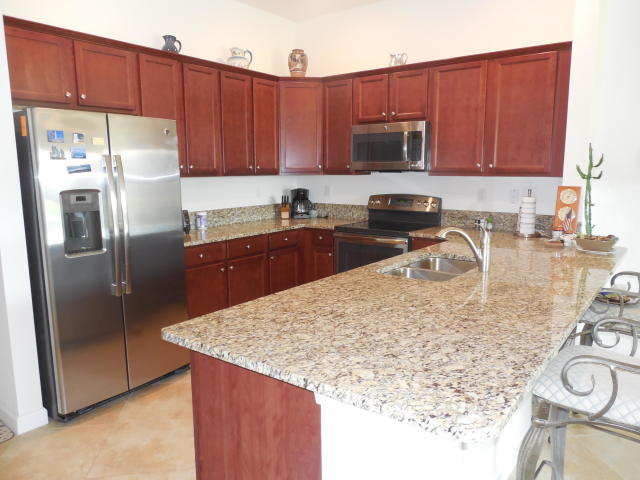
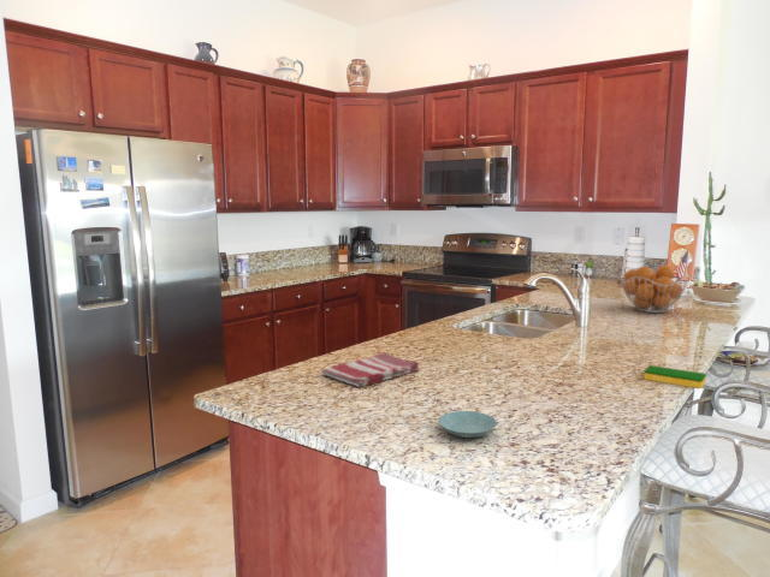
+ fruit basket (652, 287)
+ dish towel (371, 368)
+ saucer (467, 426)
+ dish sponge (674, 376)
